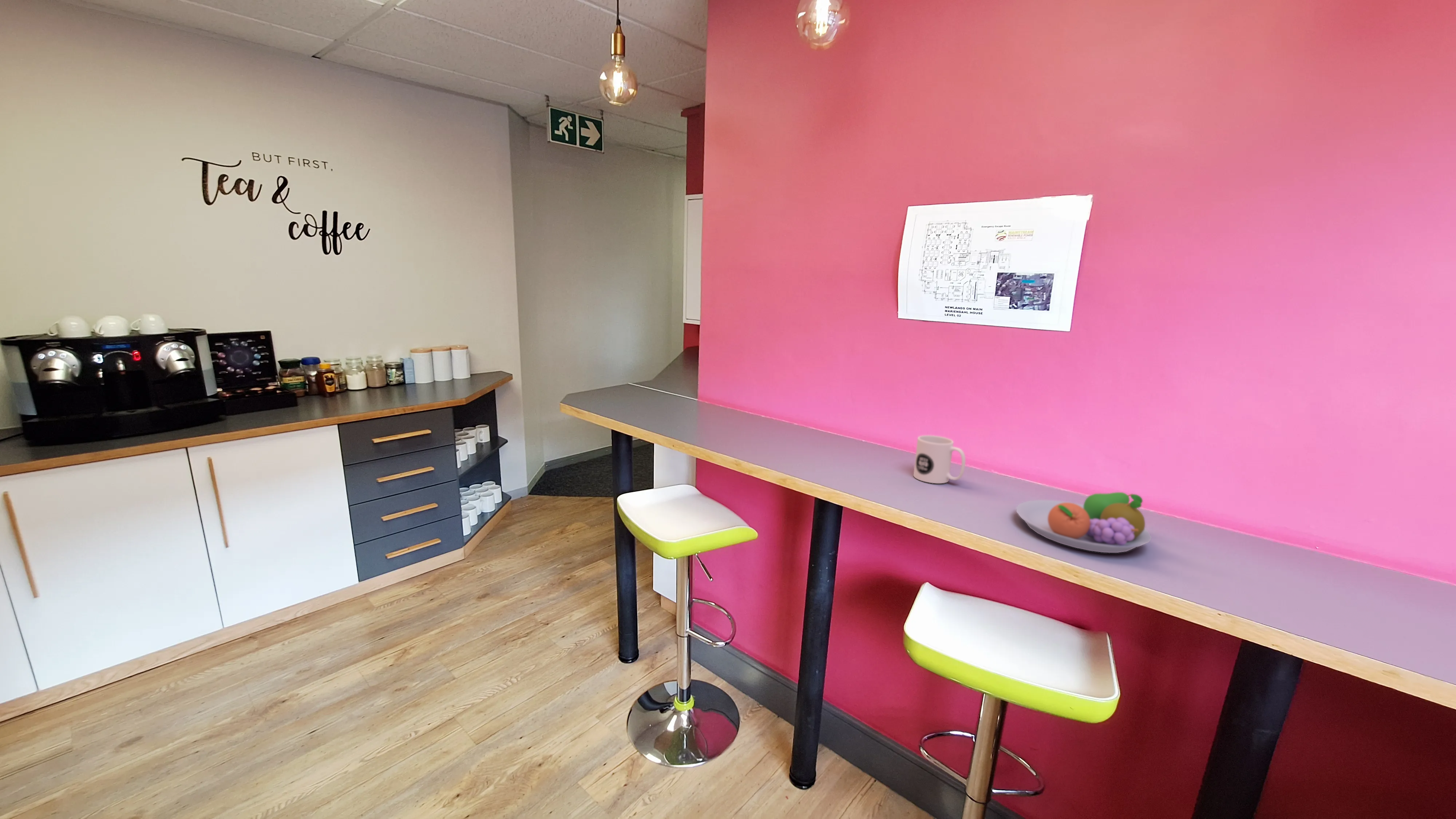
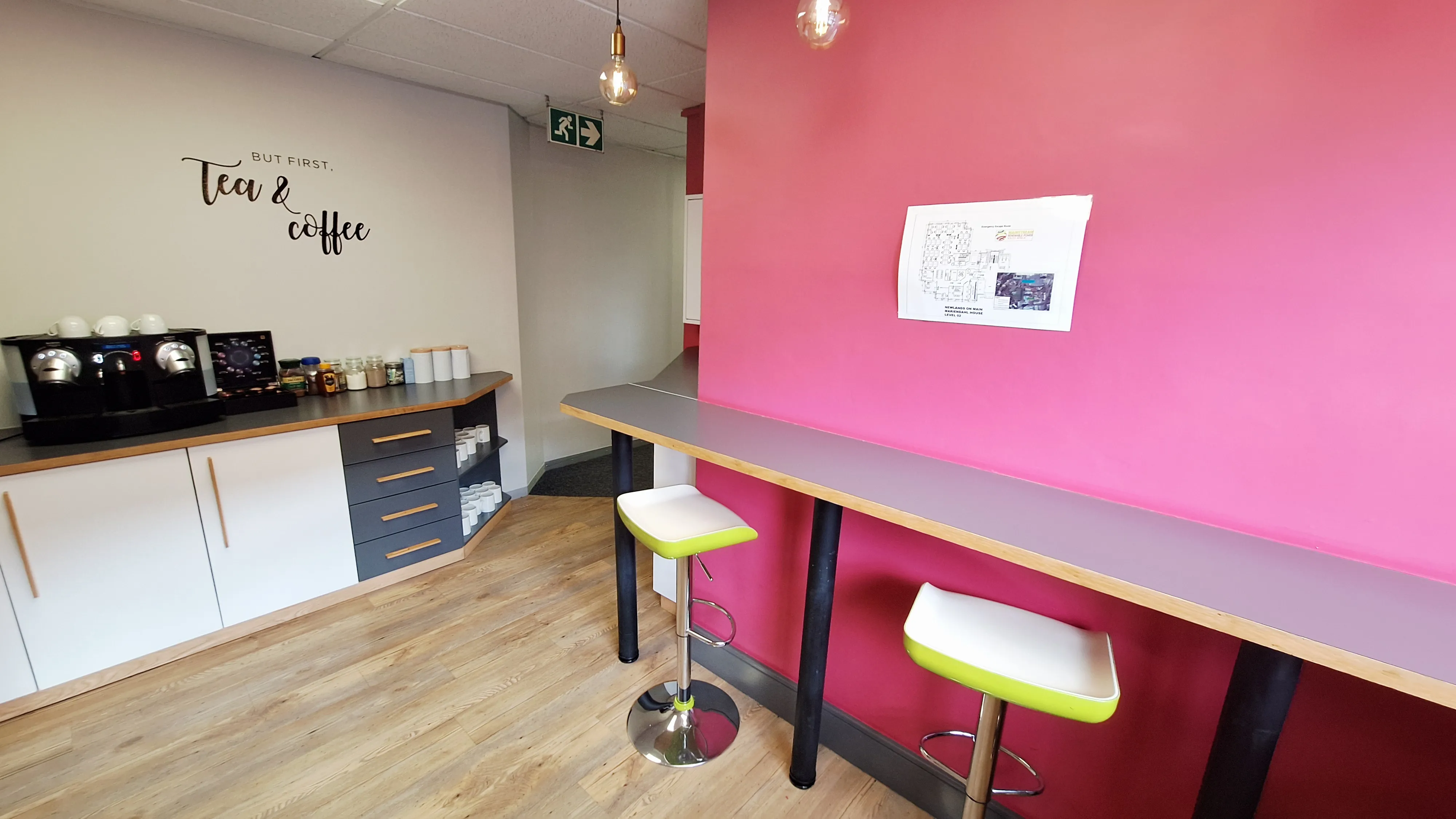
- mug (940, 460)
- fruit bowl (1087, 511)
